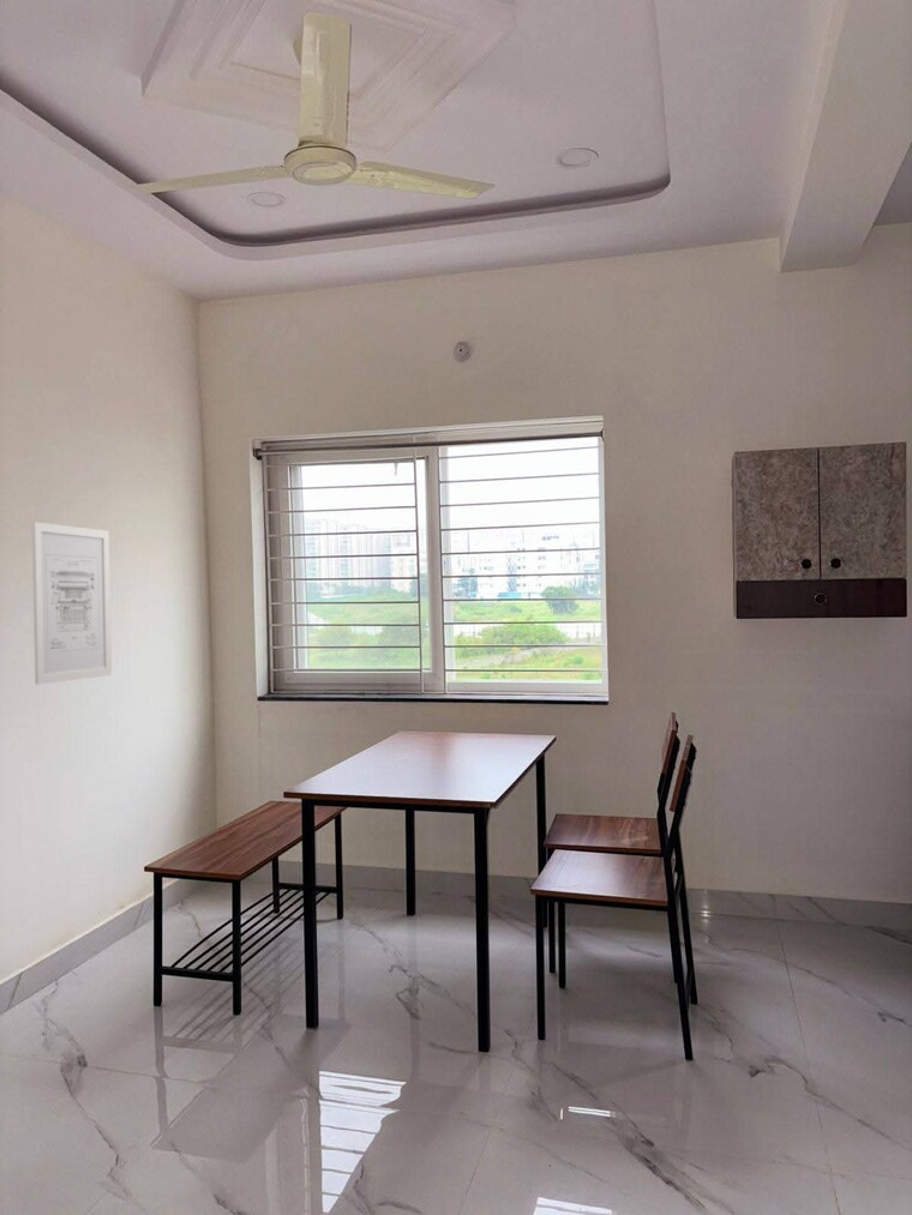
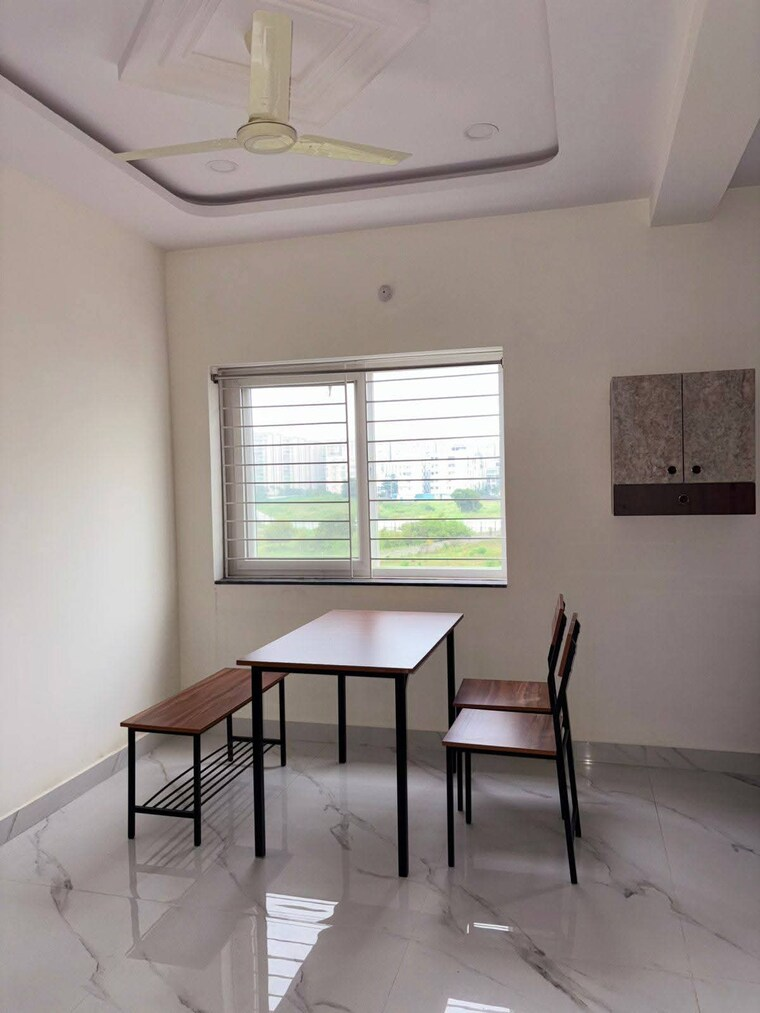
- wall art (73, 602)
